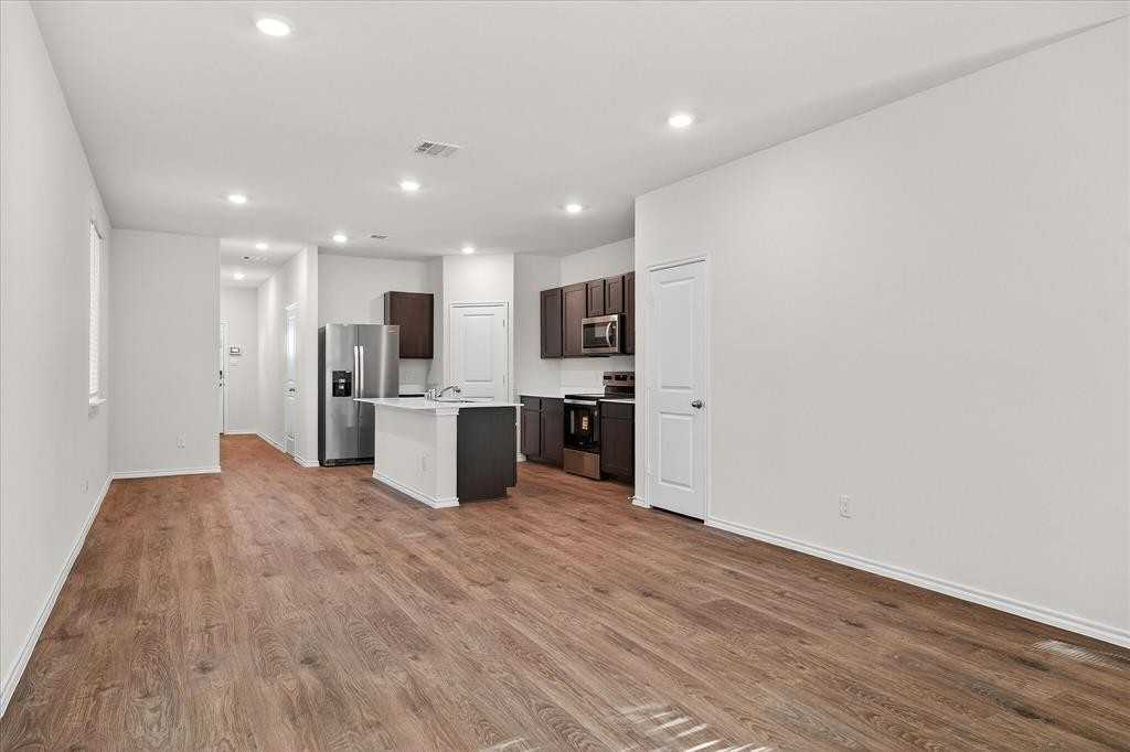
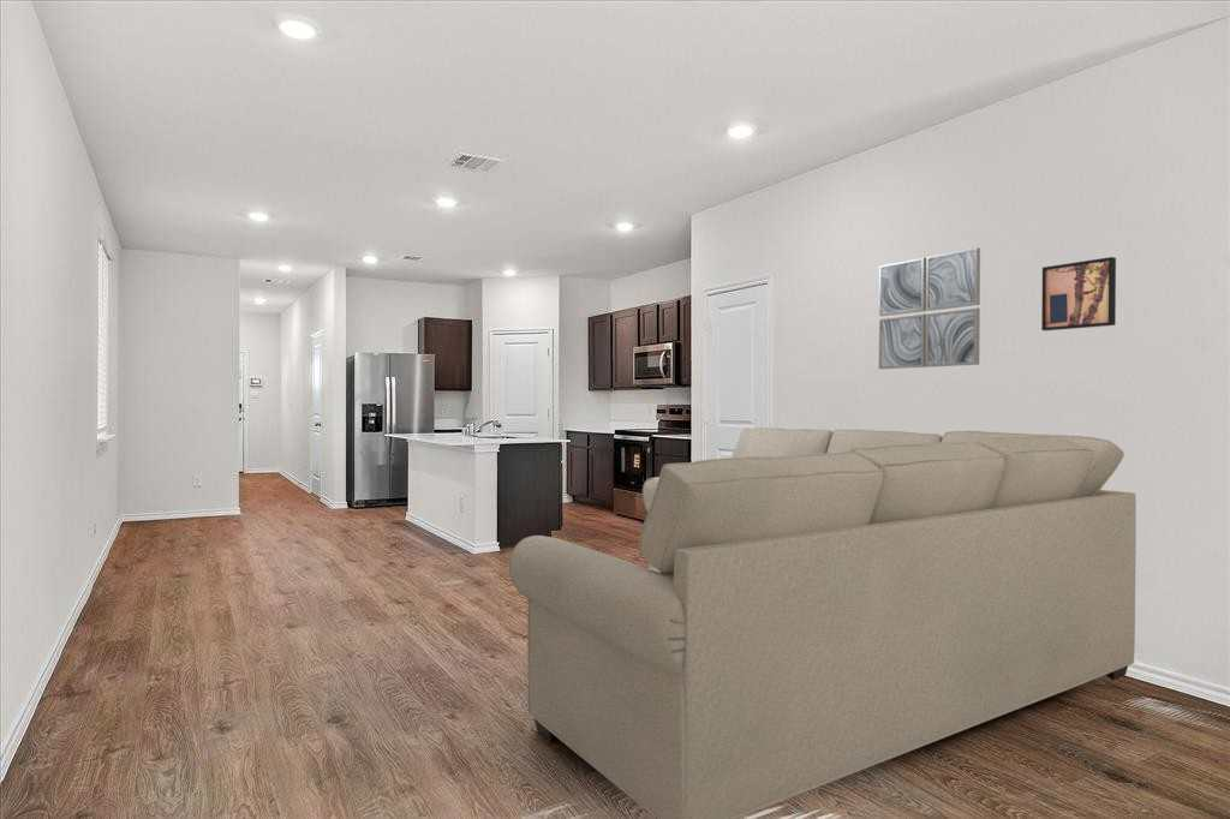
+ sofa (724, 539)
+ wall art (926, 313)
+ wall art (1077, 294)
